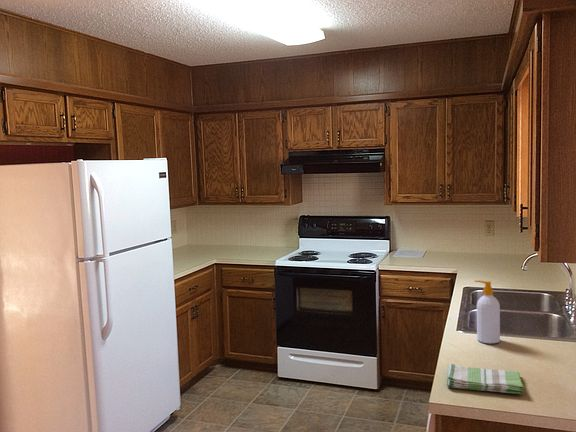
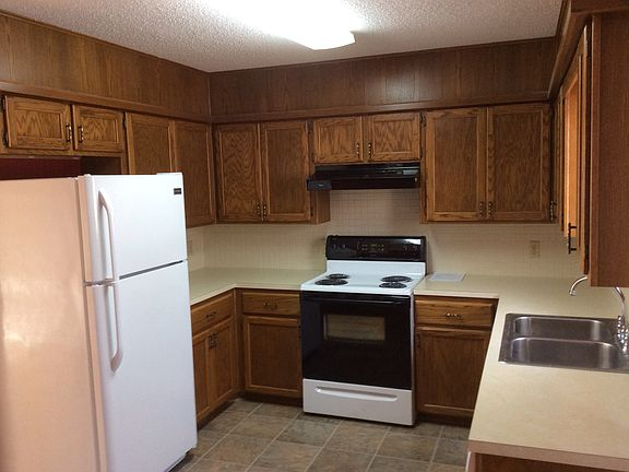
- soap bottle (487, 310)
- dish towel (483, 376)
